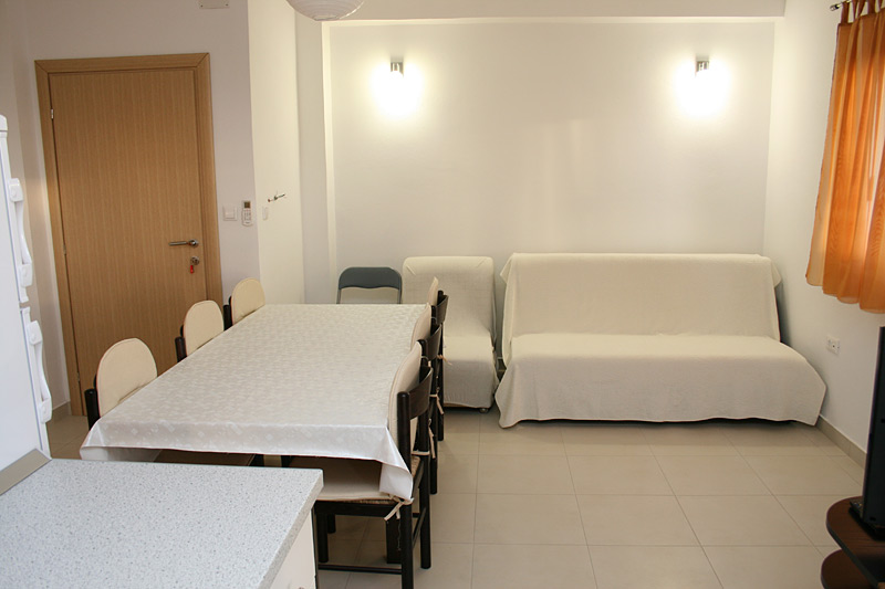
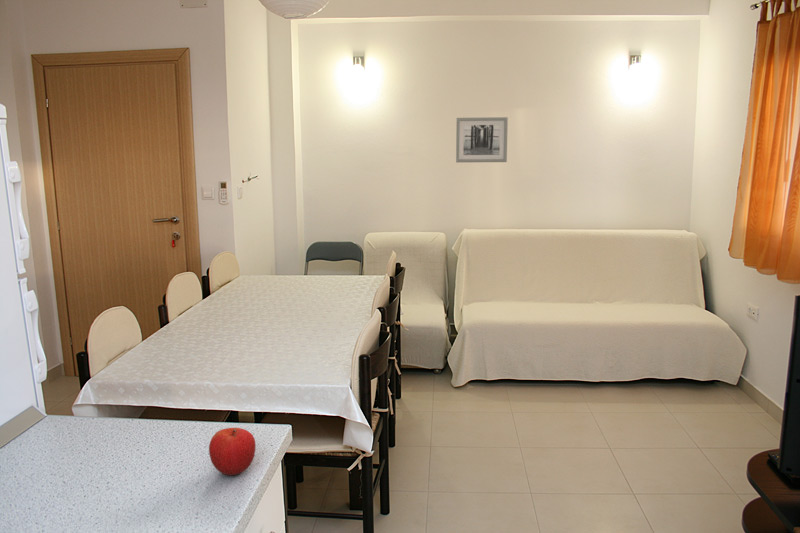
+ fruit (232, 449)
+ wall art (481, 140)
